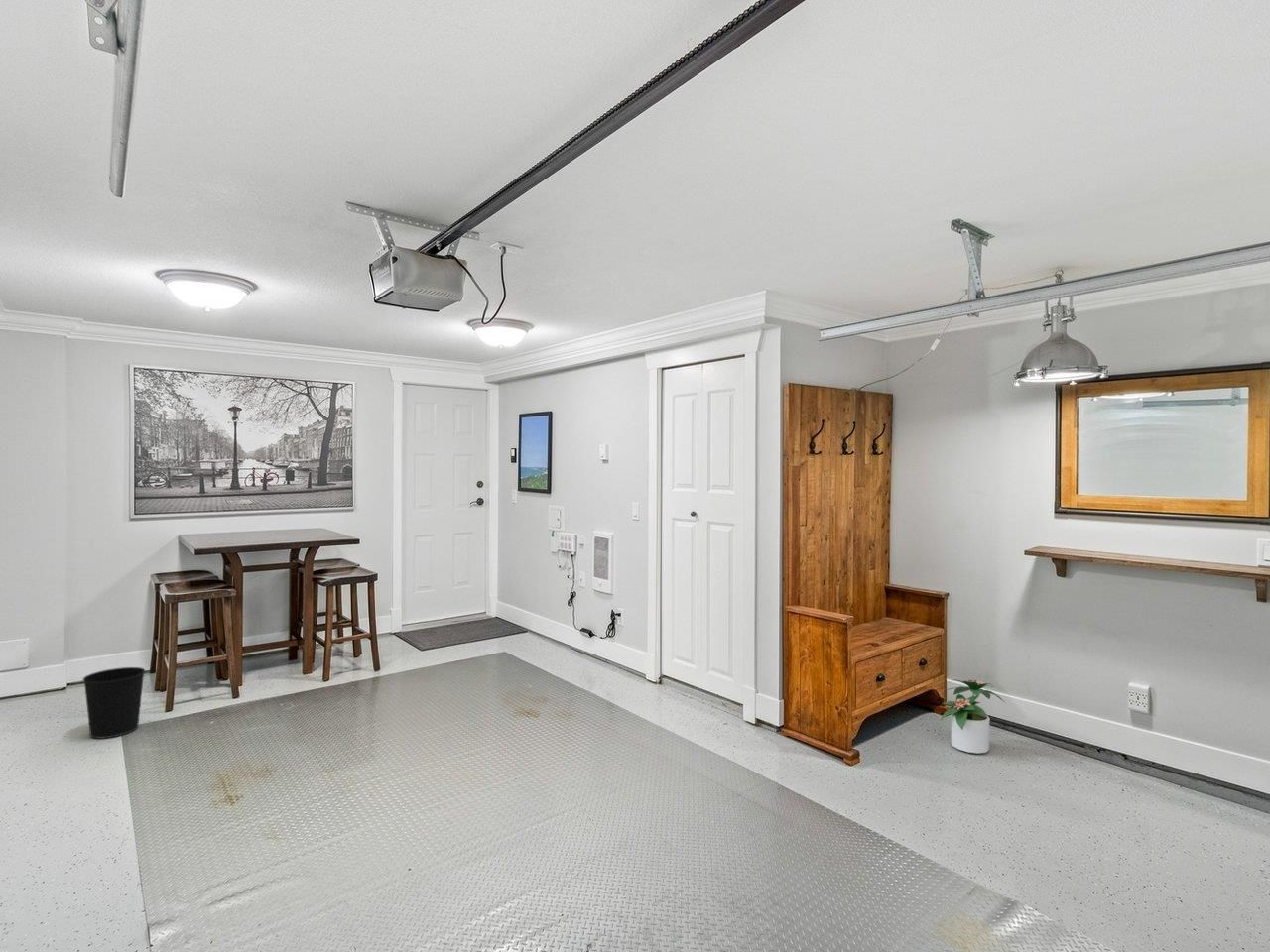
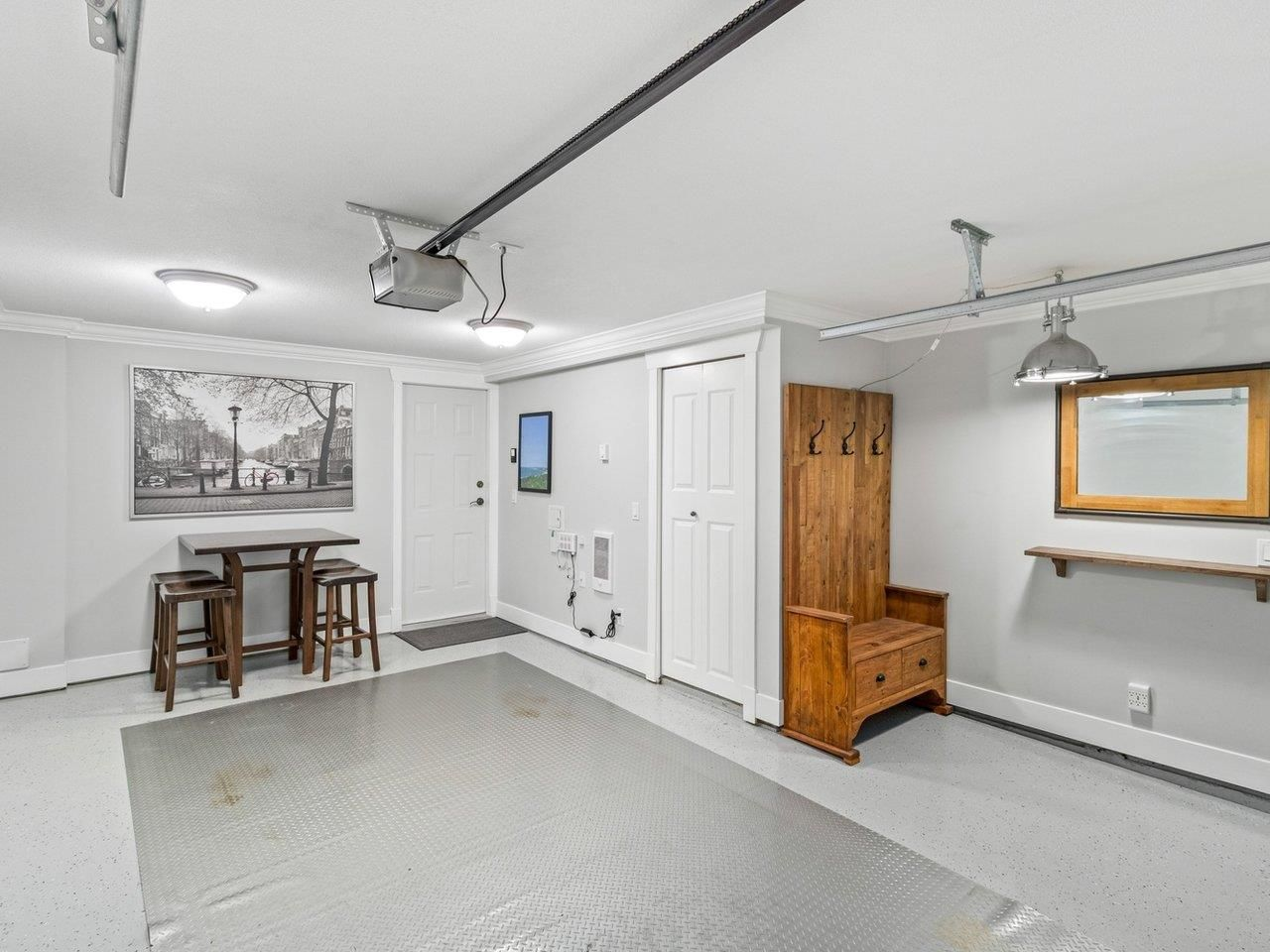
- wastebasket (114, 702)
- potted plant (970, 712)
